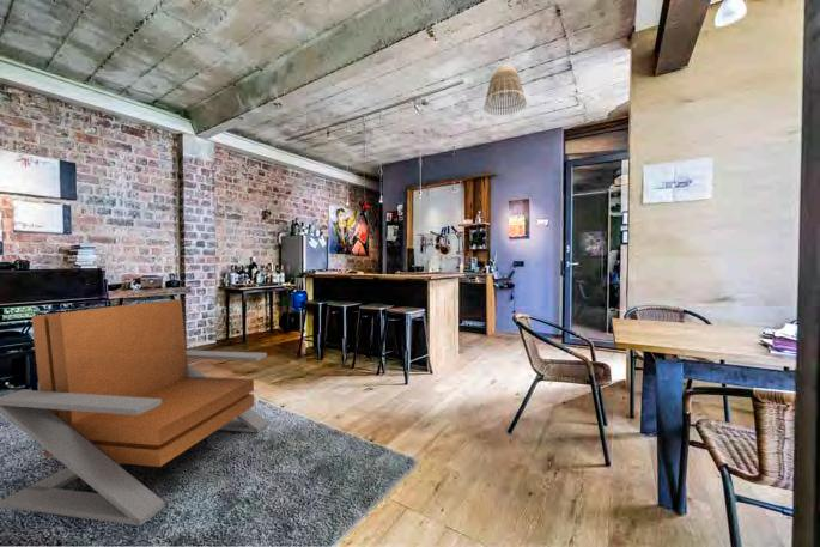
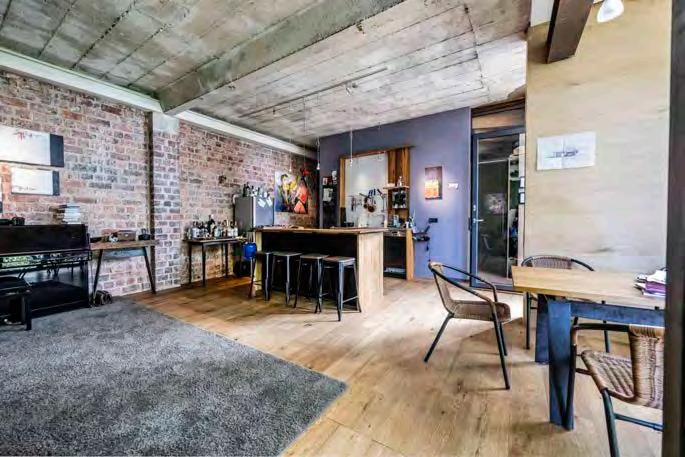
- lounge chair (156, 381)
- lamp shade (505, 86)
